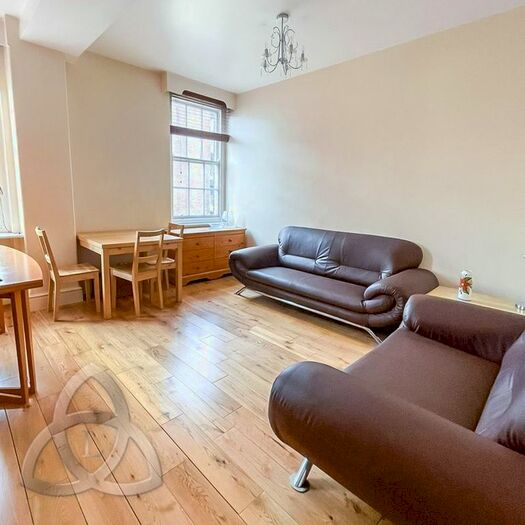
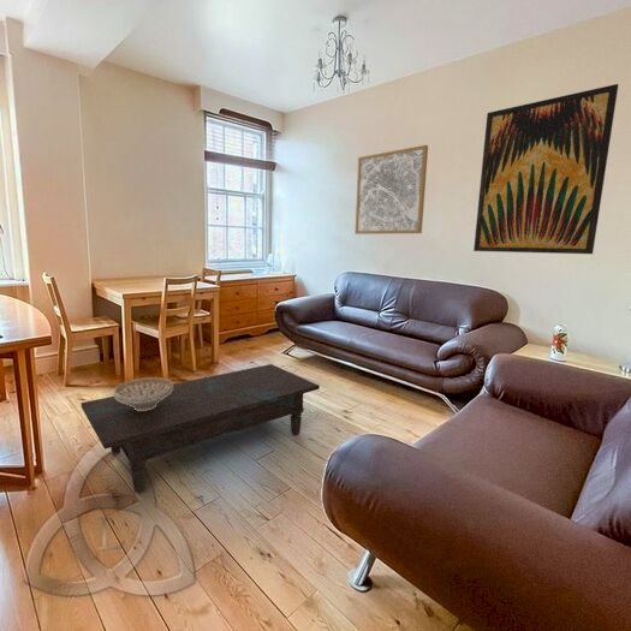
+ wall art (536, 178)
+ wall art (388, 194)
+ decorative bowl (144, 395)
+ coffee table (210, 417)
